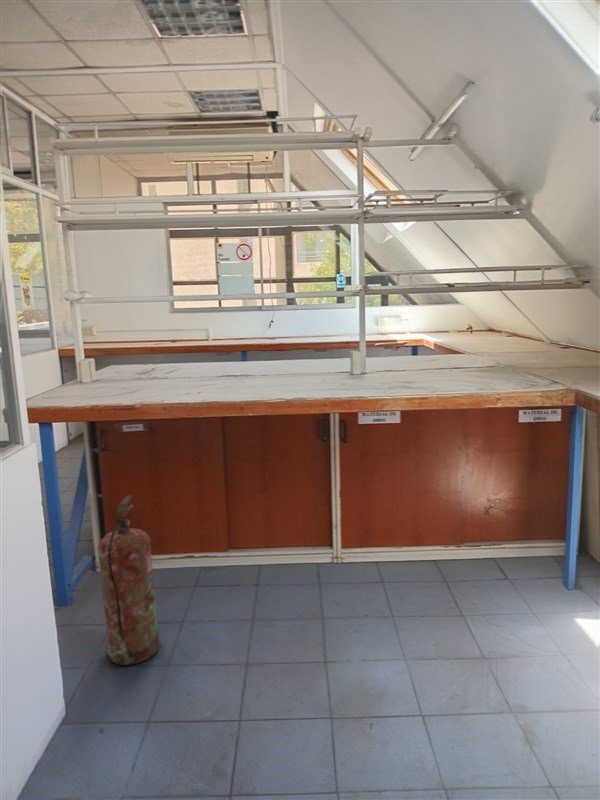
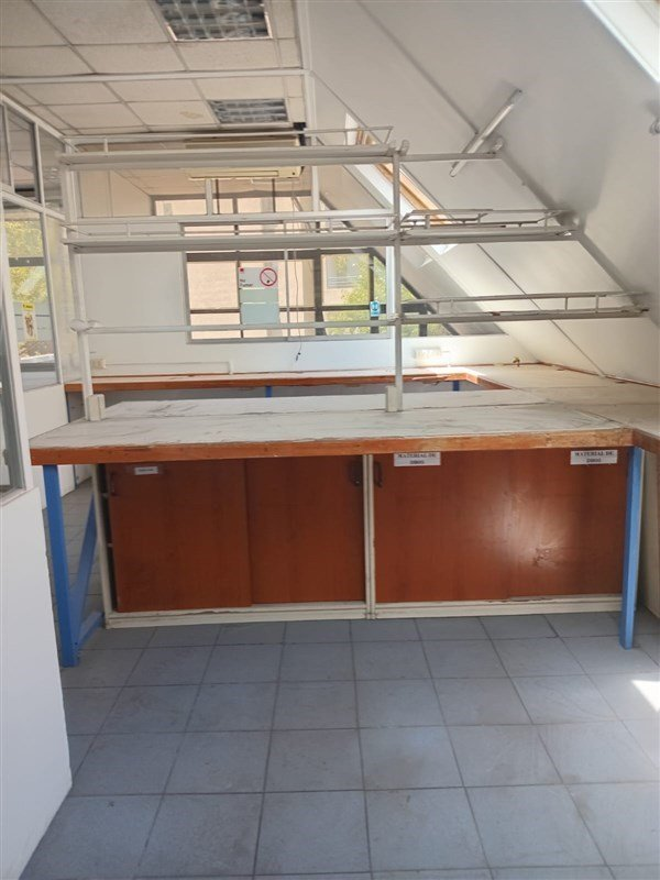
- fire extinguisher (125, 583)
